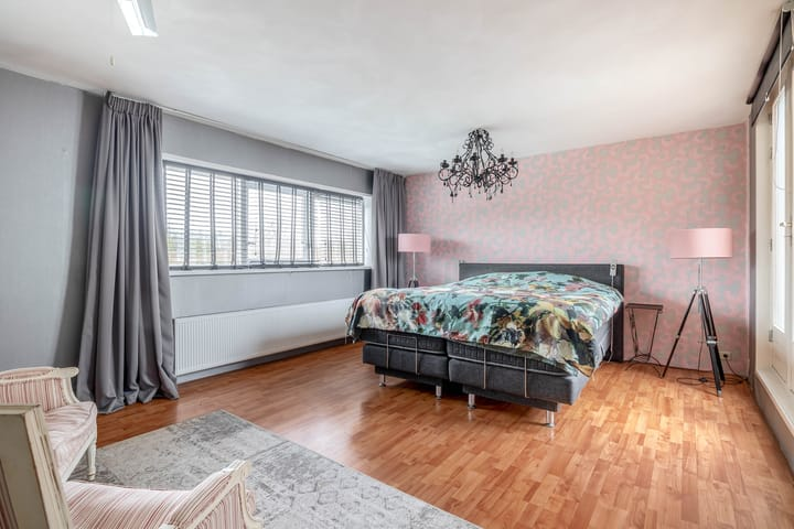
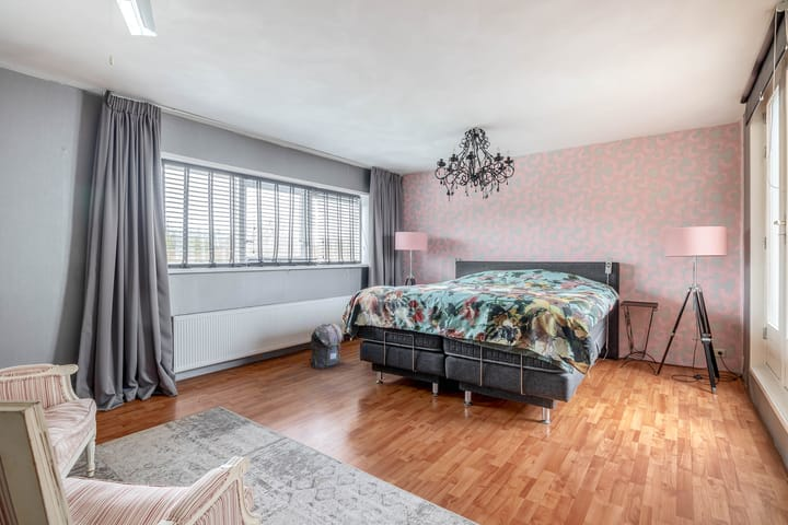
+ backpack (325, 343)
